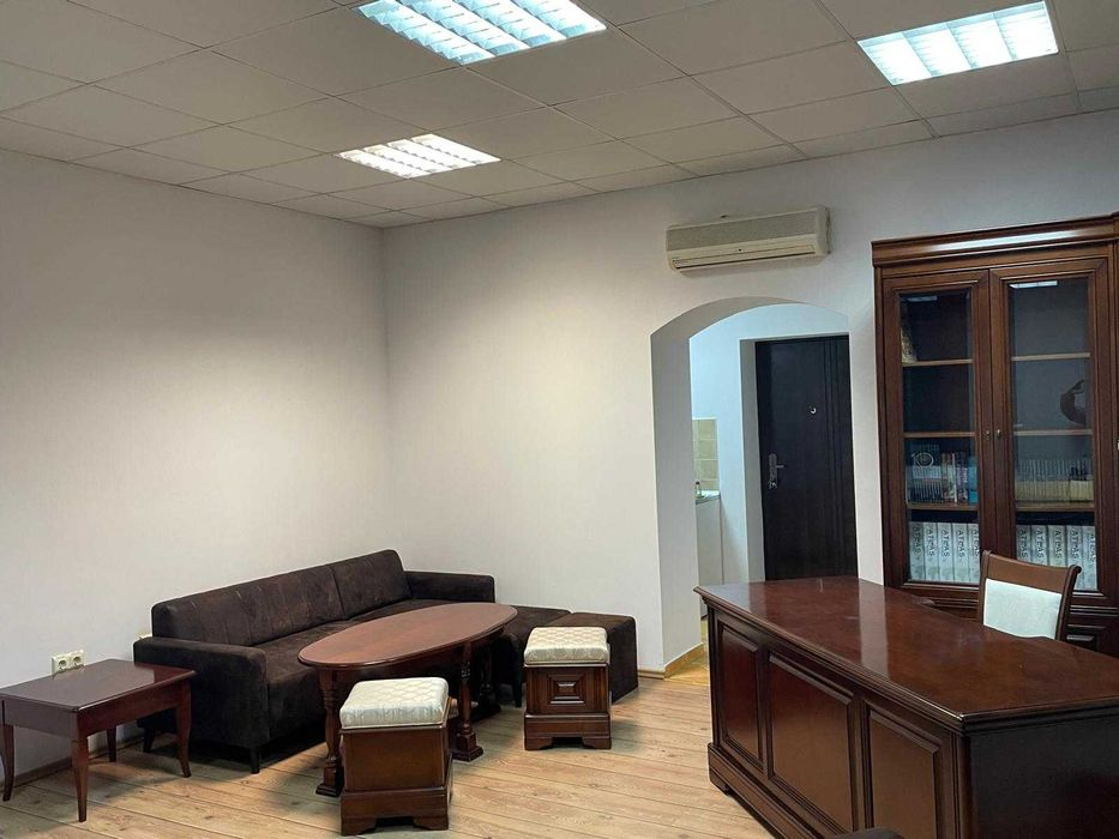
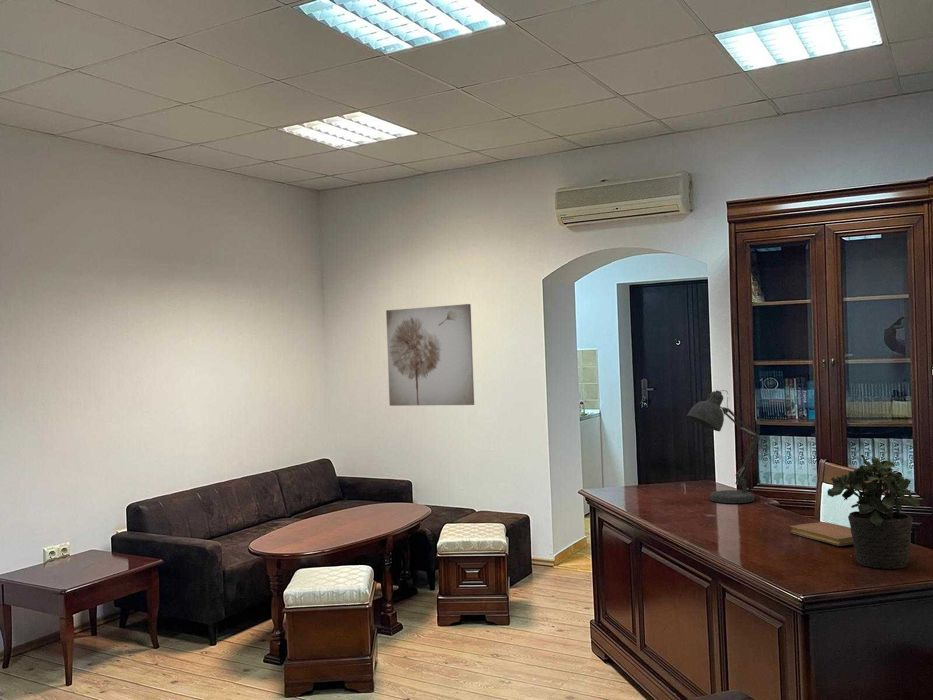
+ potted plant (874, 508)
+ notebook (832, 533)
+ wall art (428, 356)
+ desk lamp (720, 430)
